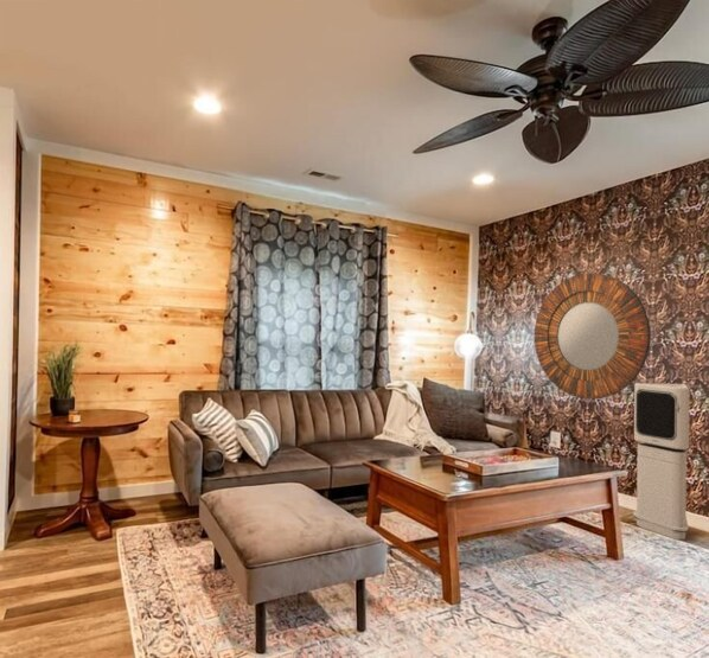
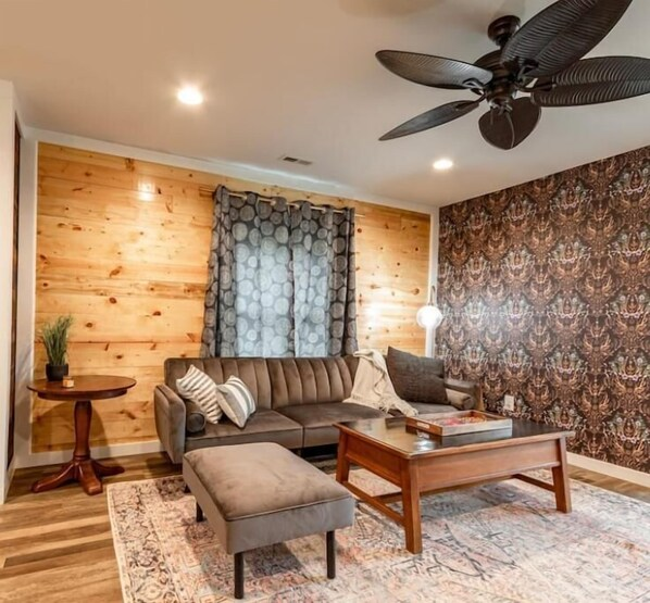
- air purifier (669, 455)
- home mirror (586, 336)
